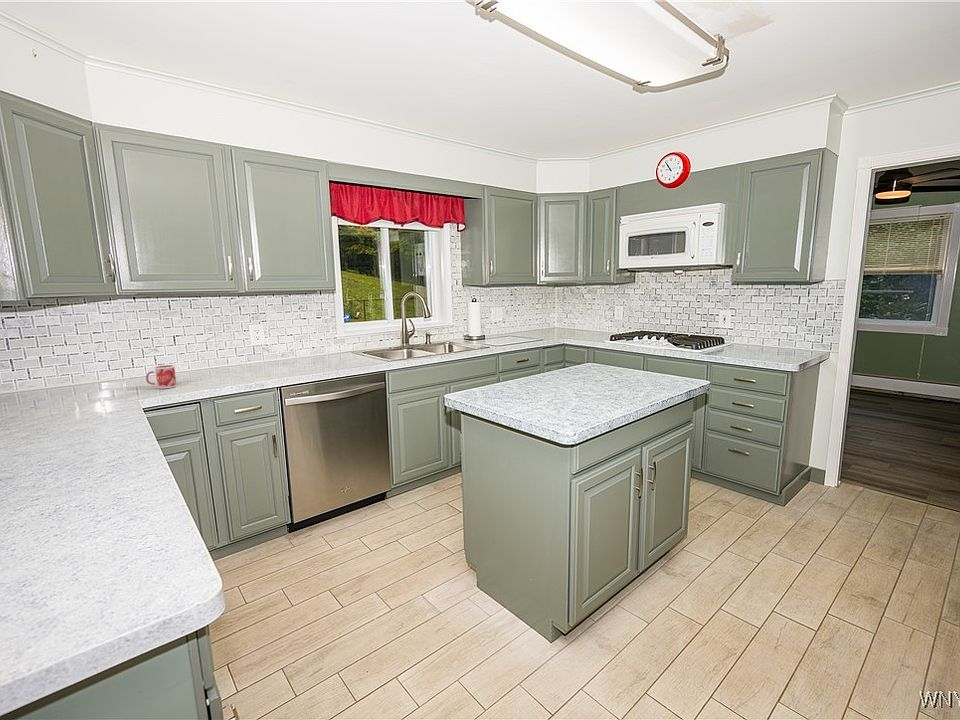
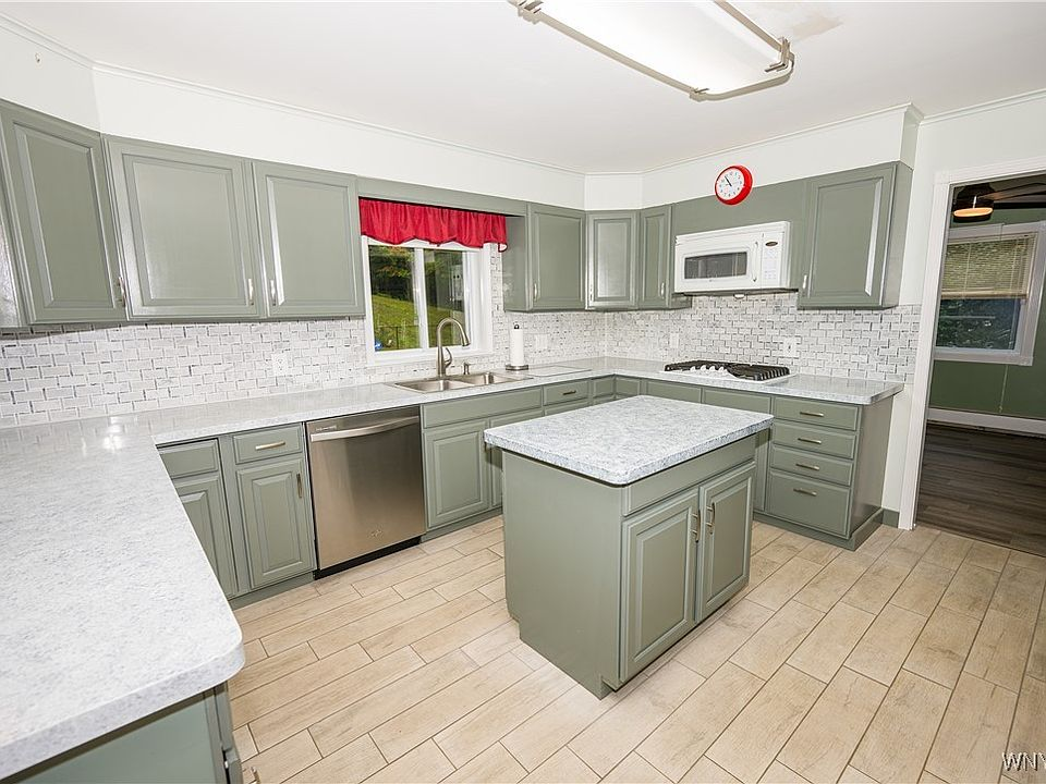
- mug (161, 377)
